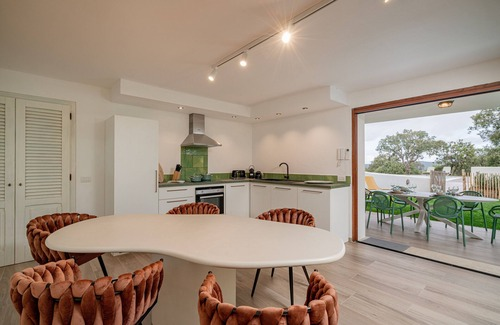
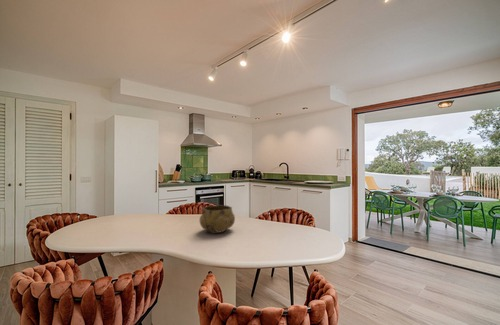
+ decorative bowl (217, 219)
